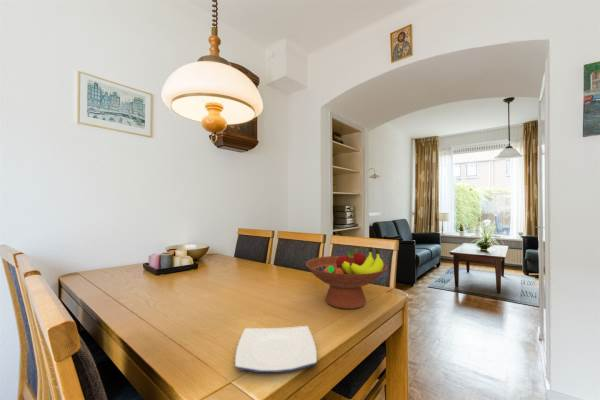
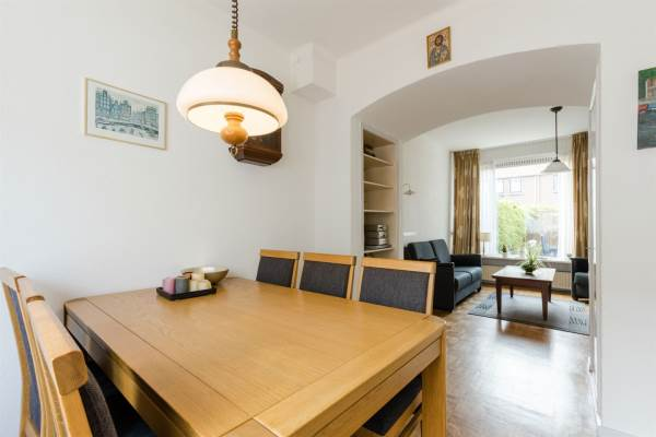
- plate (276, 348)
- fruit bowl (345, 275)
